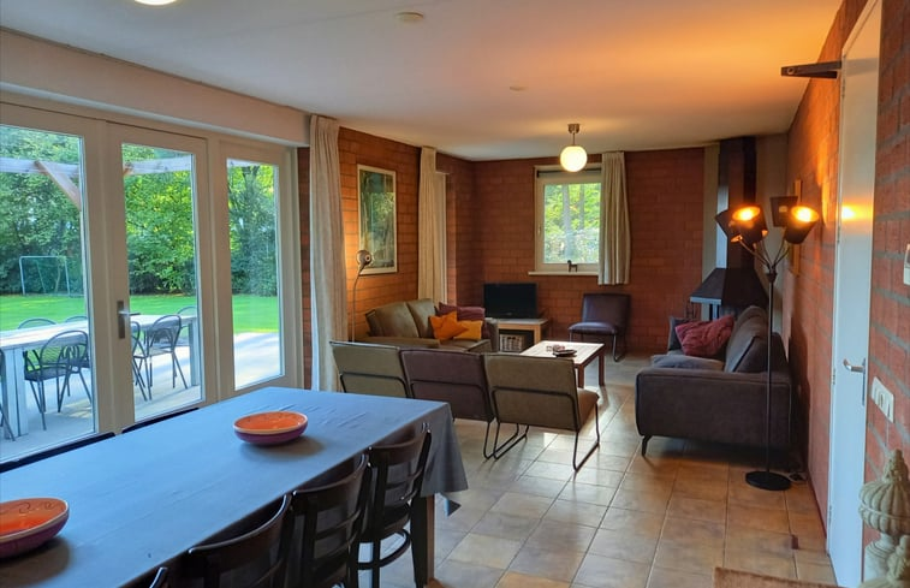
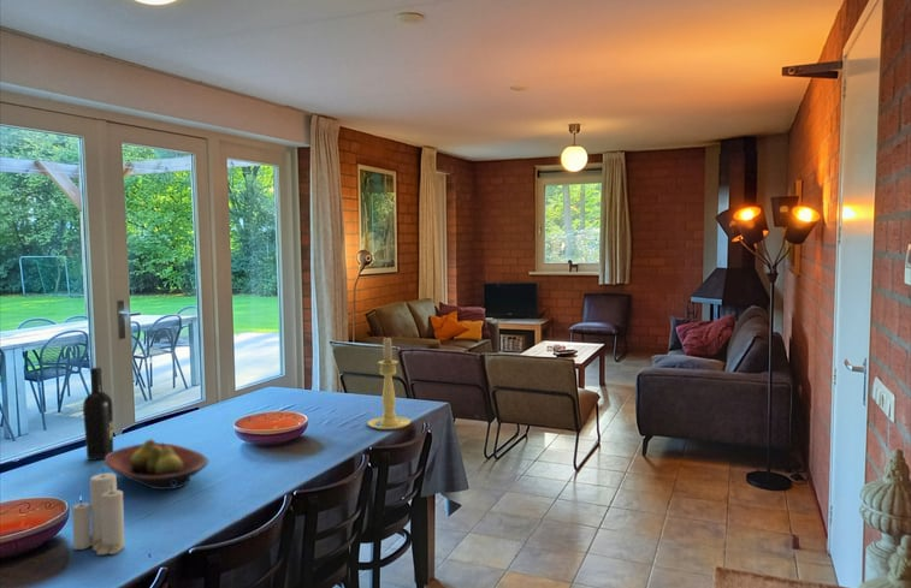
+ fruit bowl (155, 461)
+ candle (99, 507)
+ candle holder (388, 380)
+ wine bottle (97, 411)
